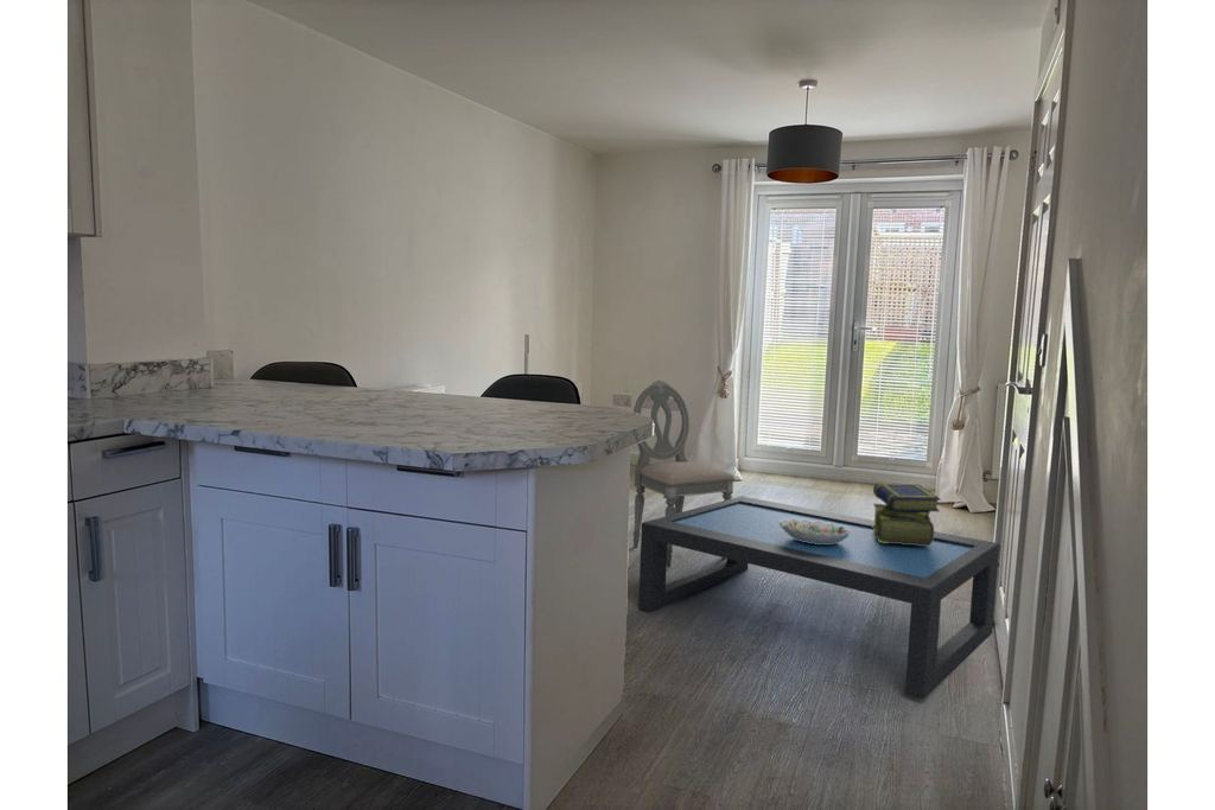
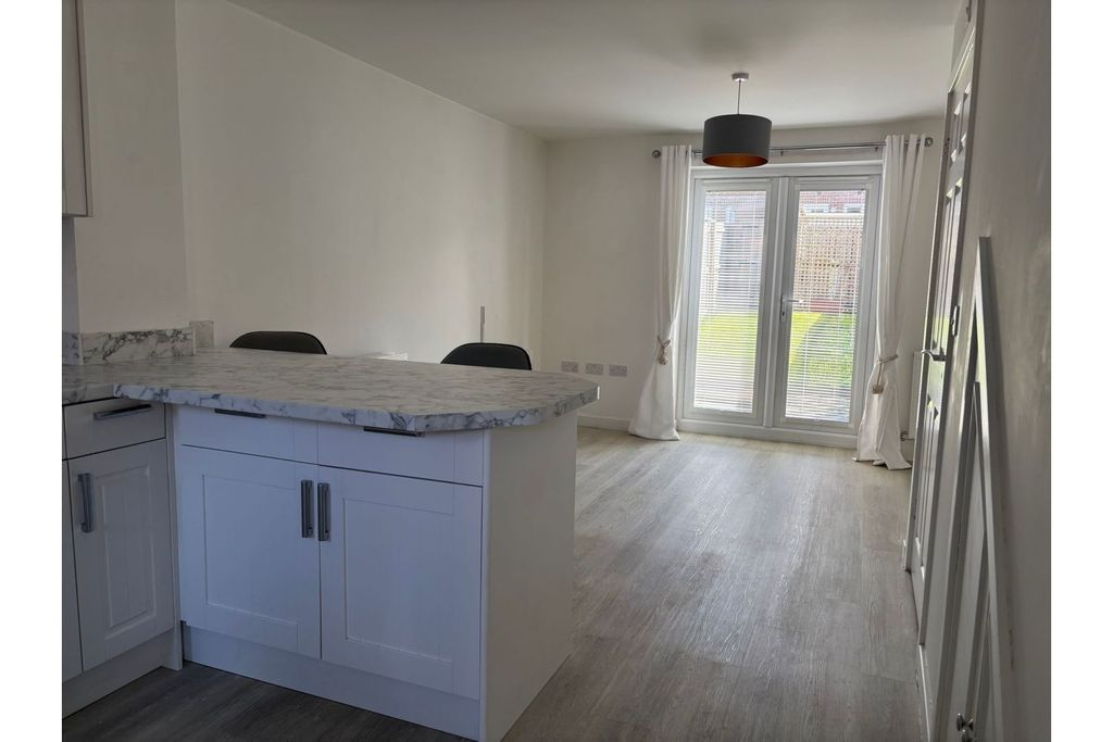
- stack of books (904, 512)
- dining chair (679, 468)
- coffee table (813, 576)
- decorative bowl (814, 528)
